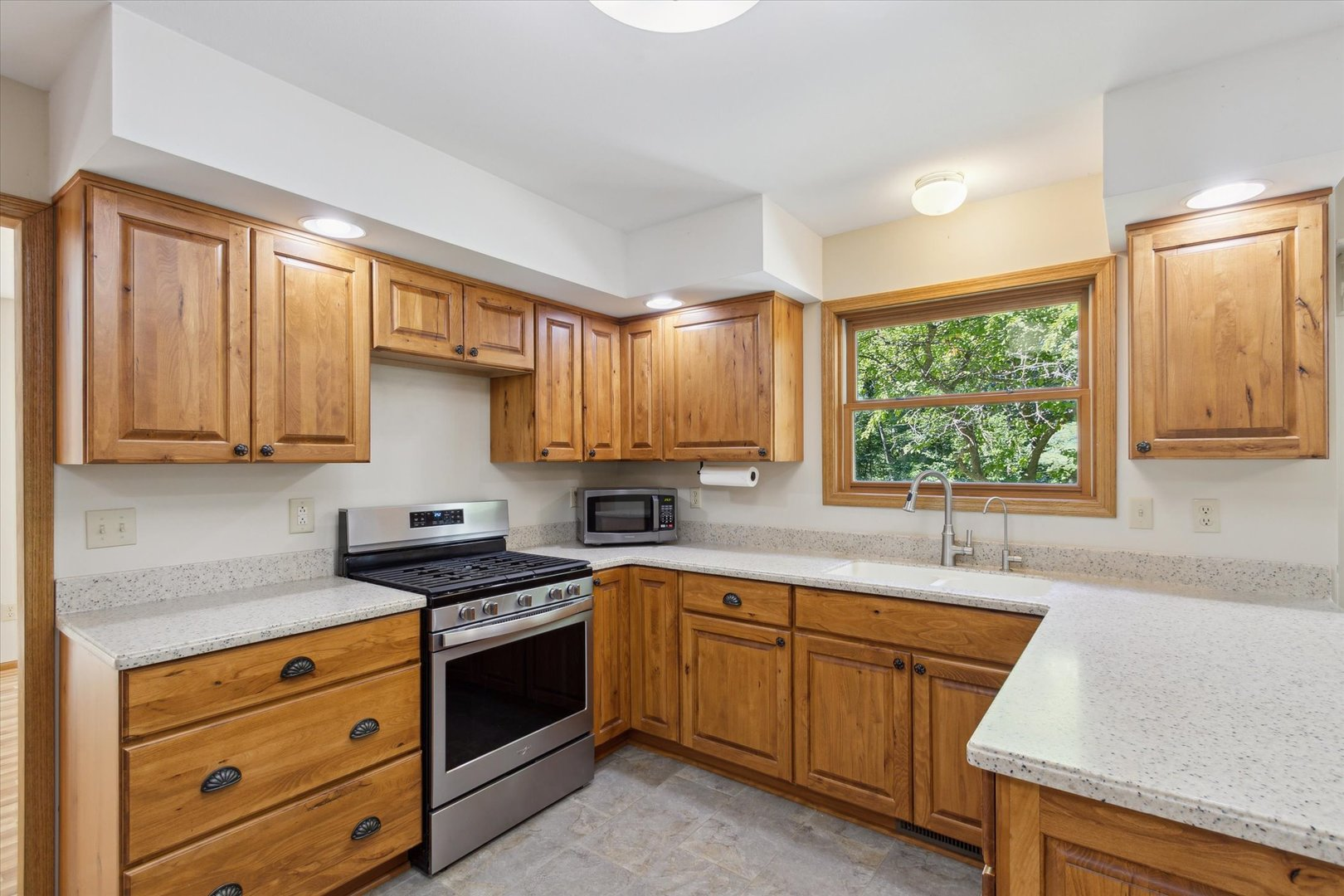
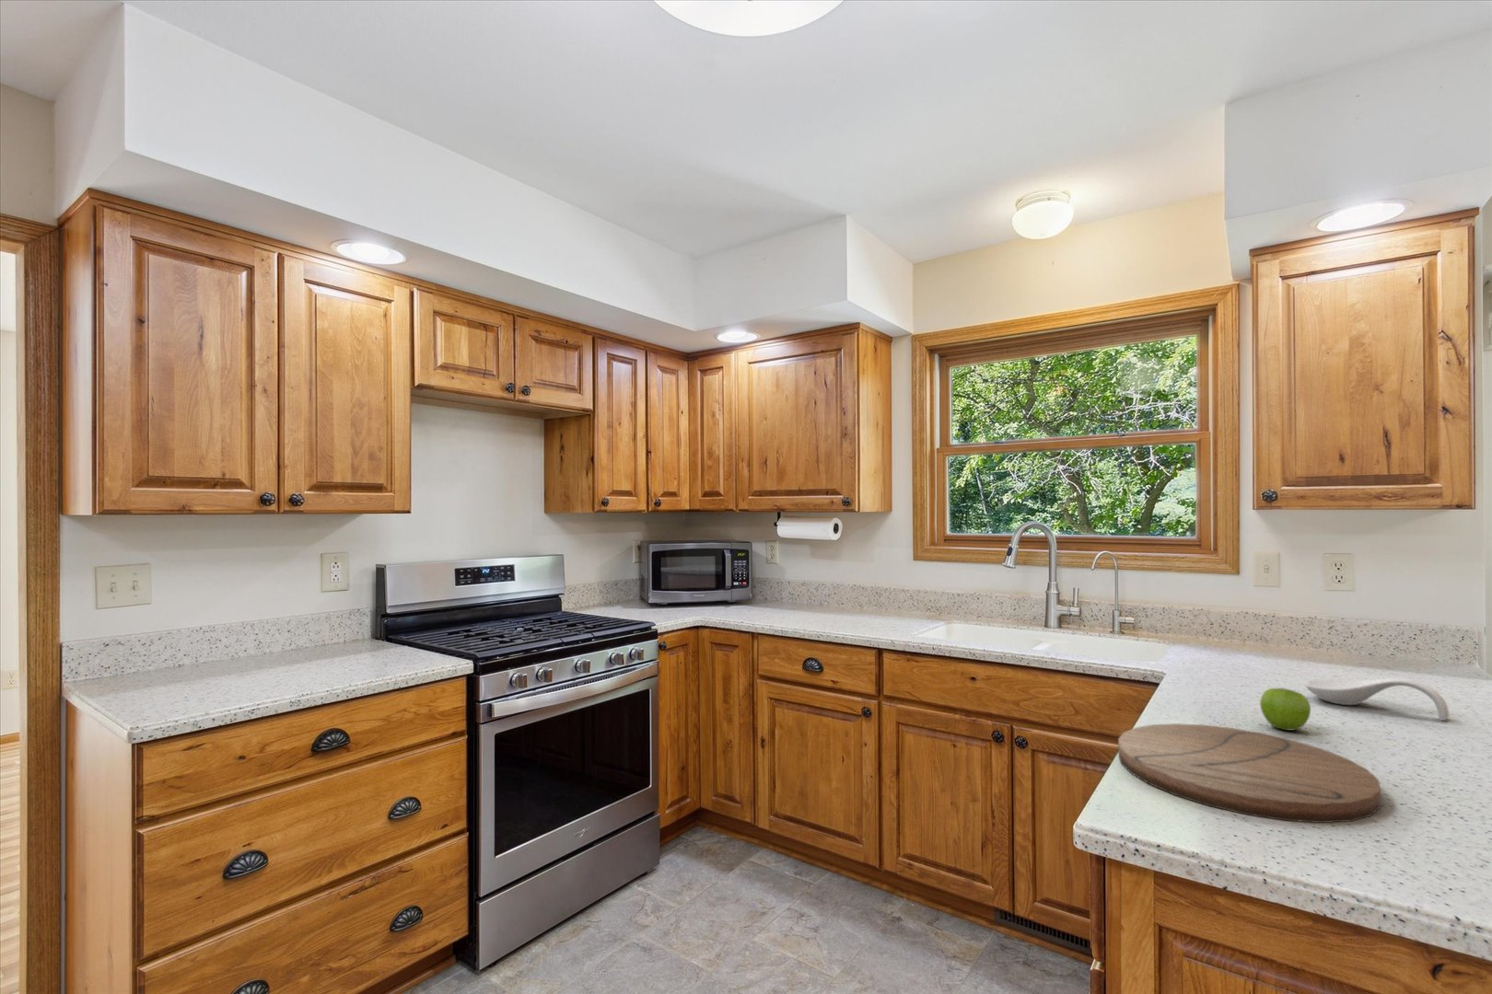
+ fruit (1284, 707)
+ cutting board (1238, 765)
+ spoon rest (1372, 690)
